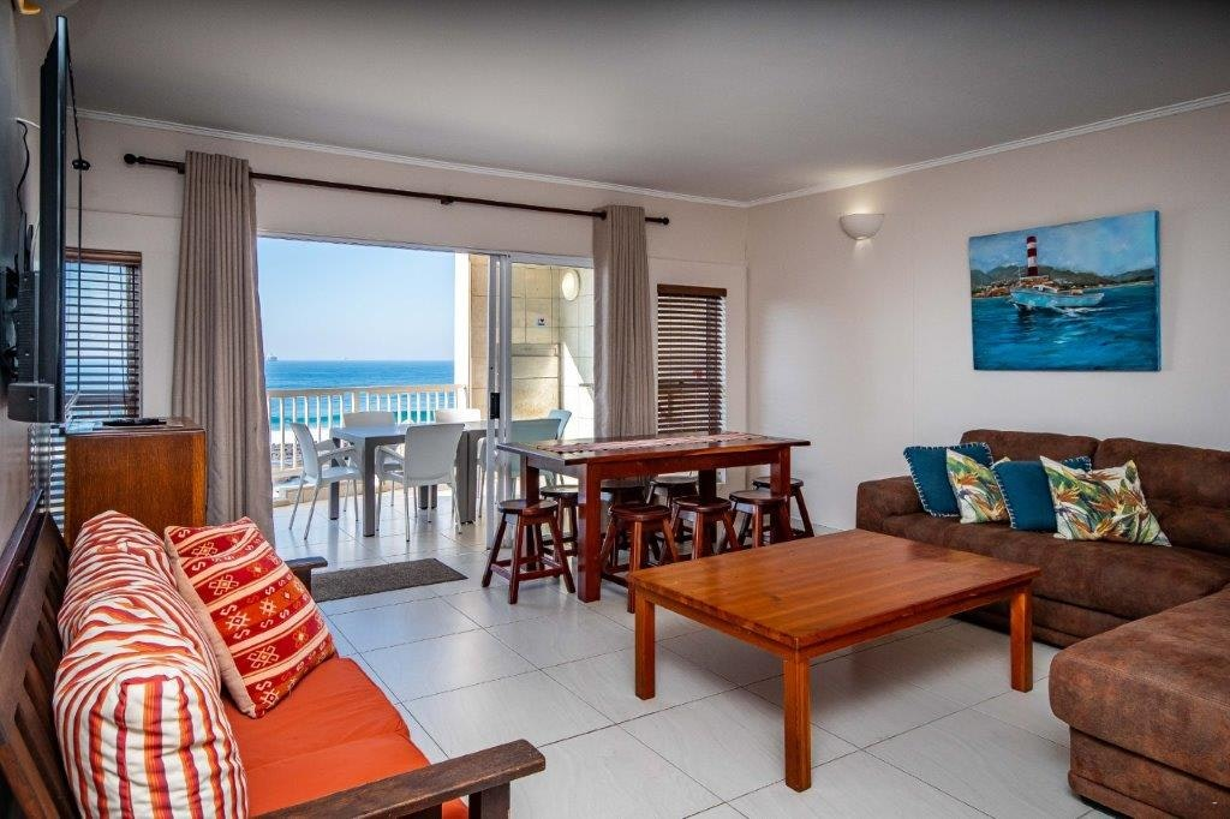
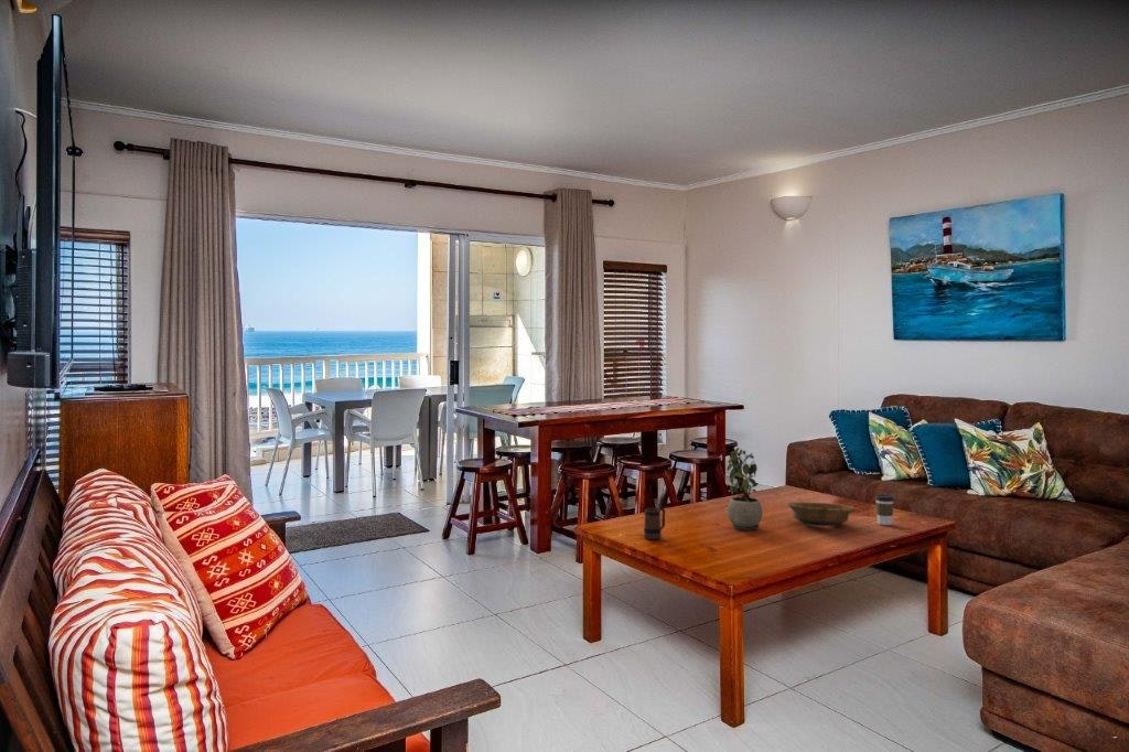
+ mug (655, 523)
+ potted plant (745, 488)
+ coffee cup (884, 509)
+ decorative bowl (820, 514)
